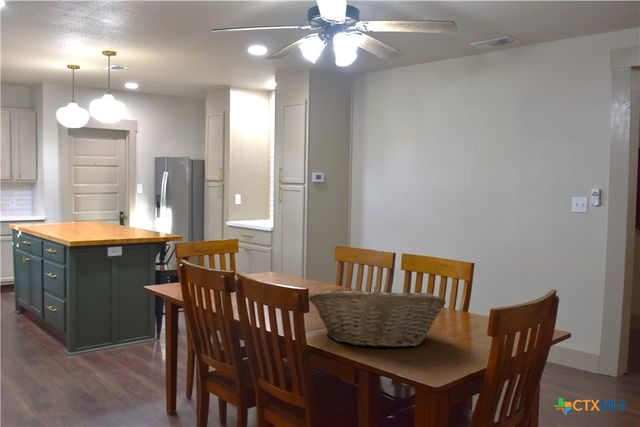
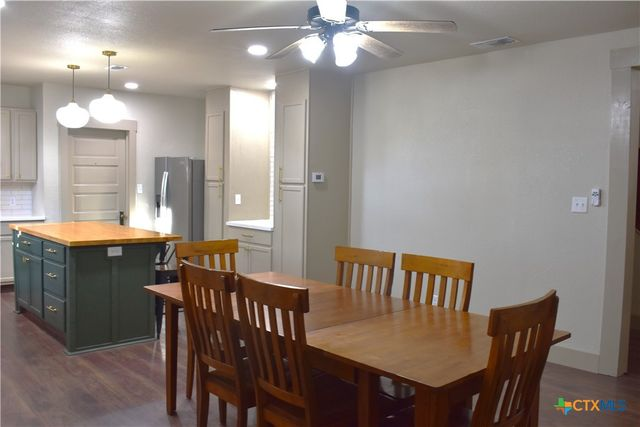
- fruit basket (376, 311)
